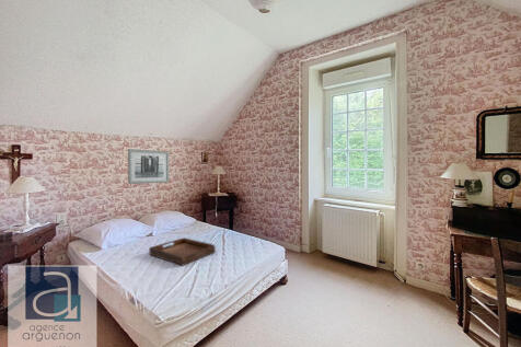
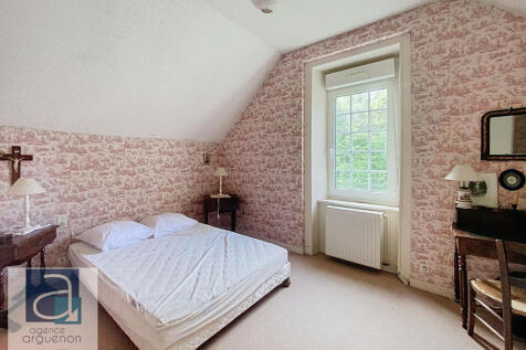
- wall art (149, 166)
- serving tray (183, 250)
